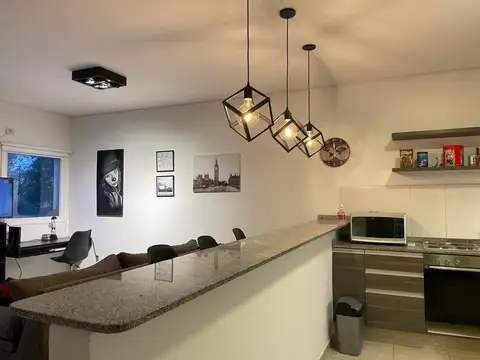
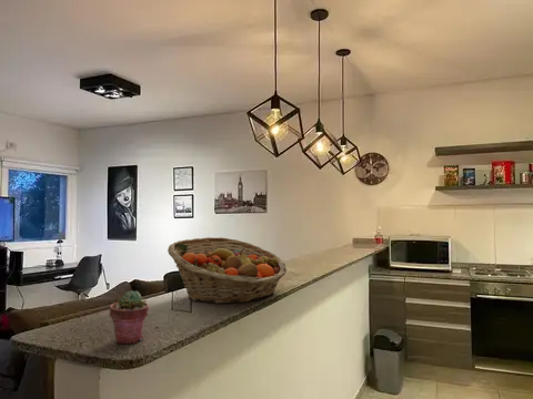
+ potted succulent (129, 315)
+ fruit basket (229, 266)
